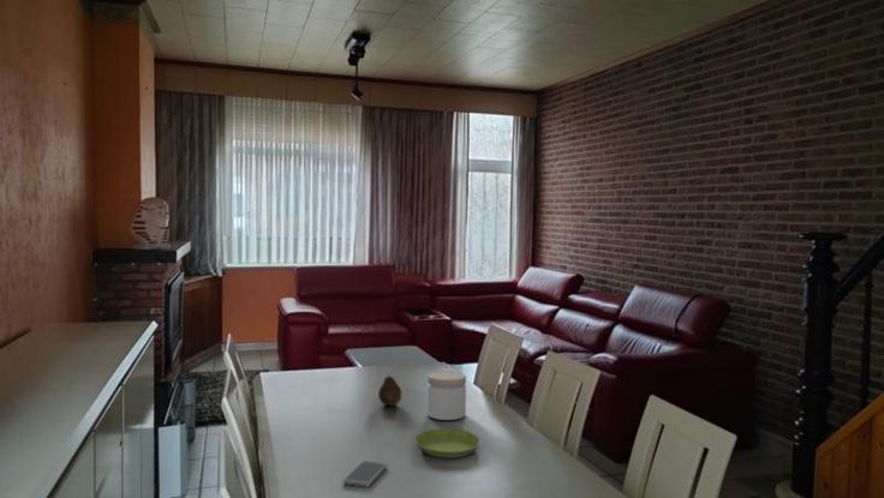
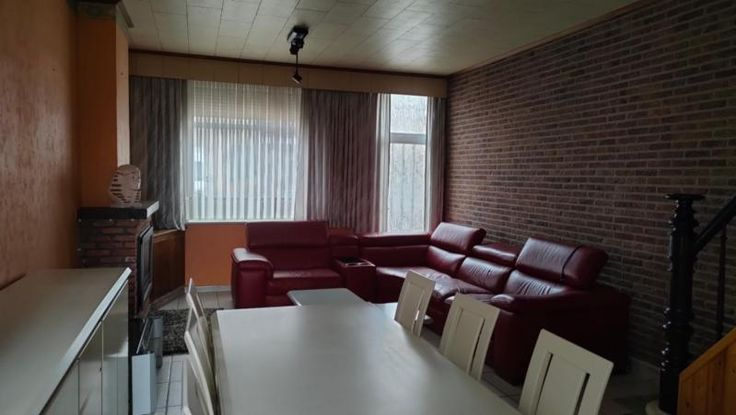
- jar (446, 395)
- fruit (389, 390)
- saucer (447, 444)
- smartphone (365, 473)
